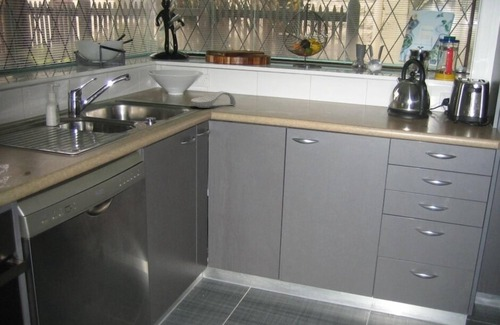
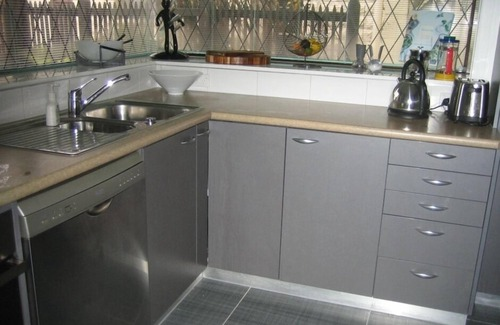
- spoon rest (213, 99)
